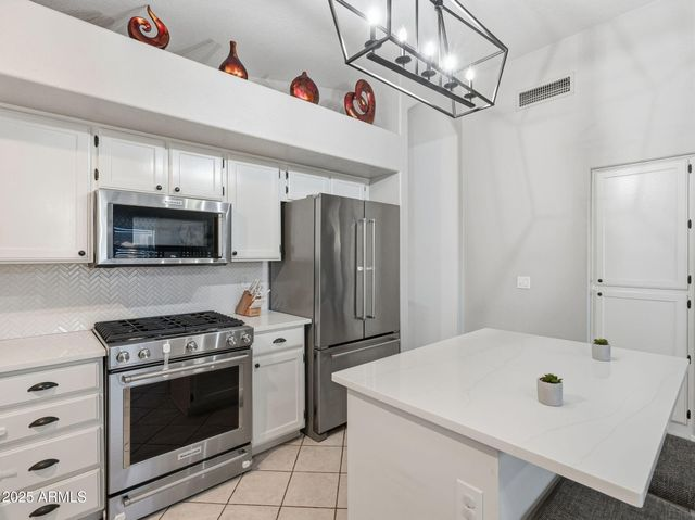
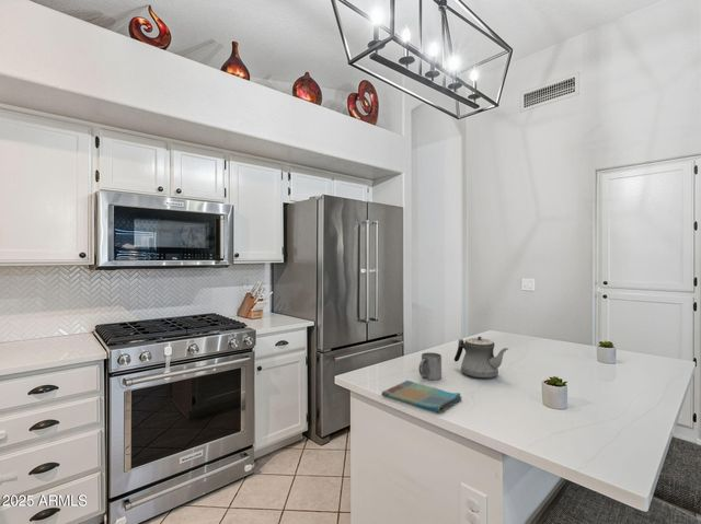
+ mug (428, 366)
+ teapot (480, 356)
+ dish towel (421, 394)
